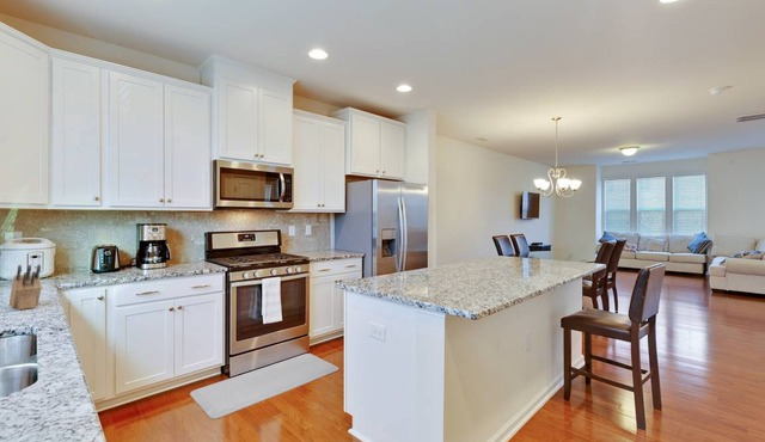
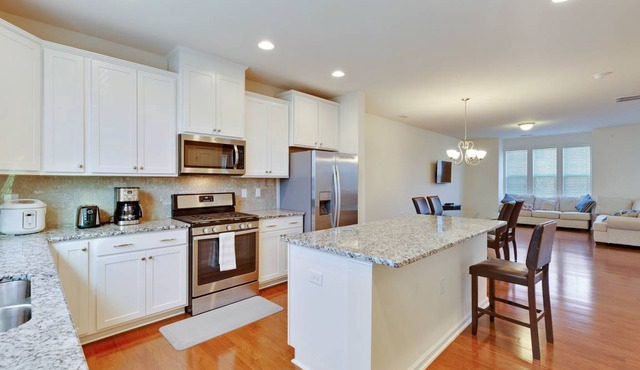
- knife block (25, 284)
